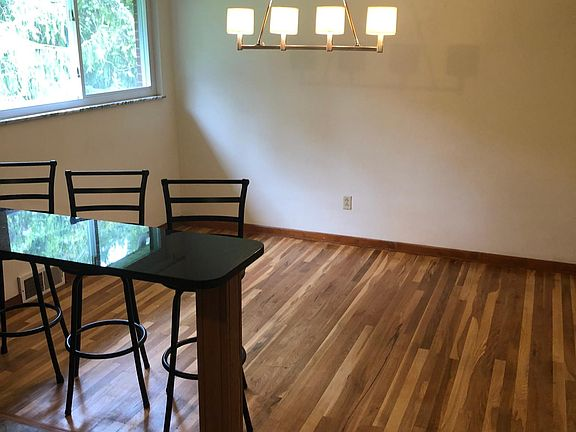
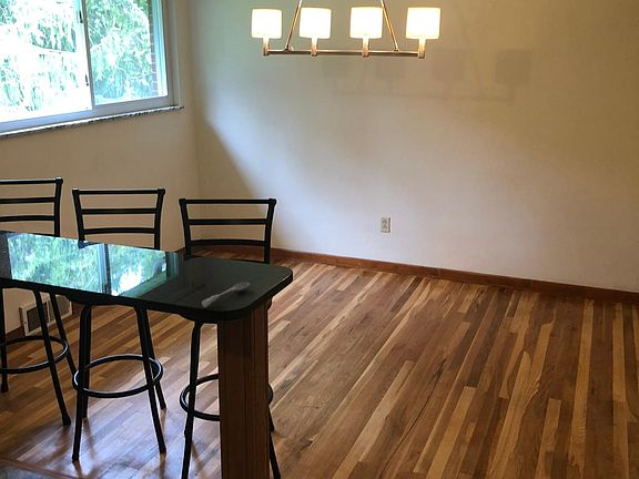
+ soupspoon (226, 292)
